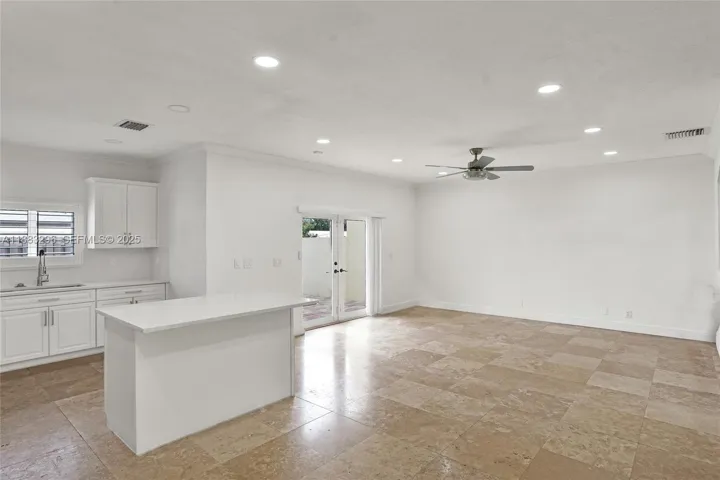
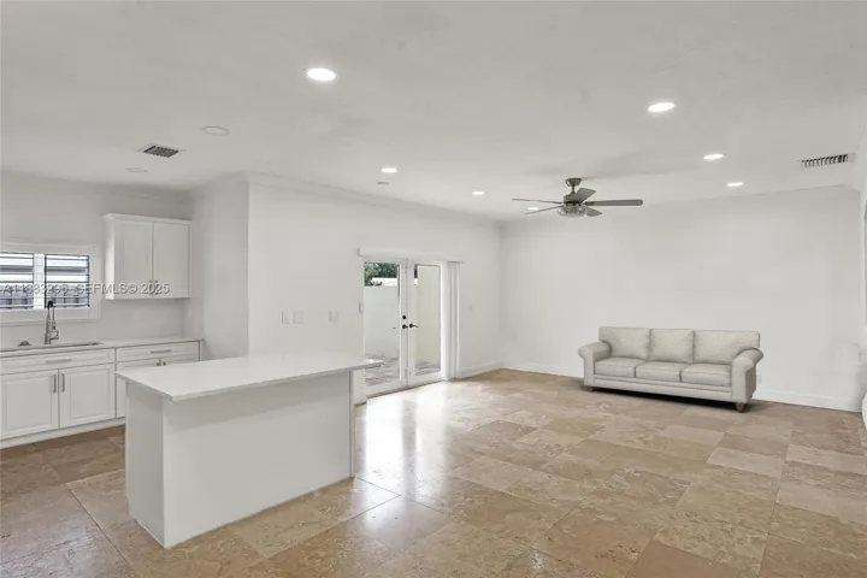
+ sofa (666, 362)
